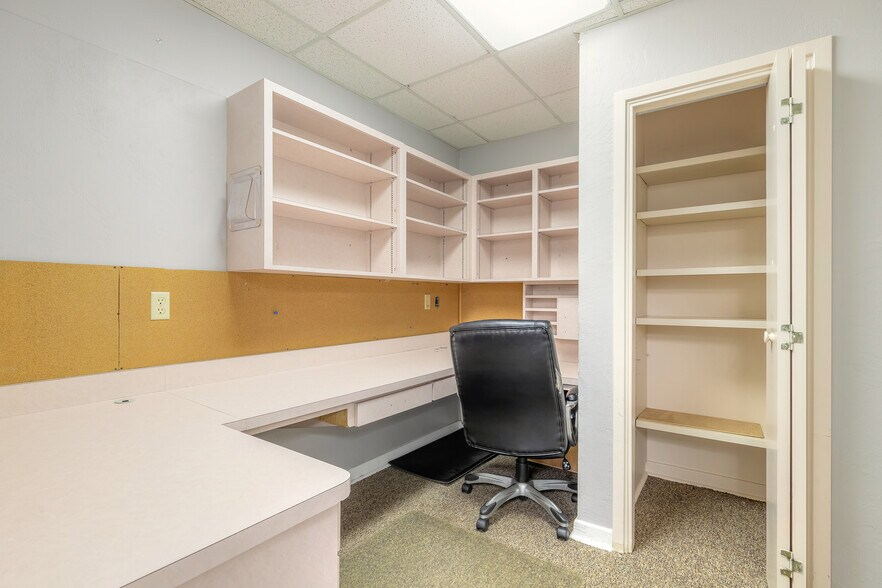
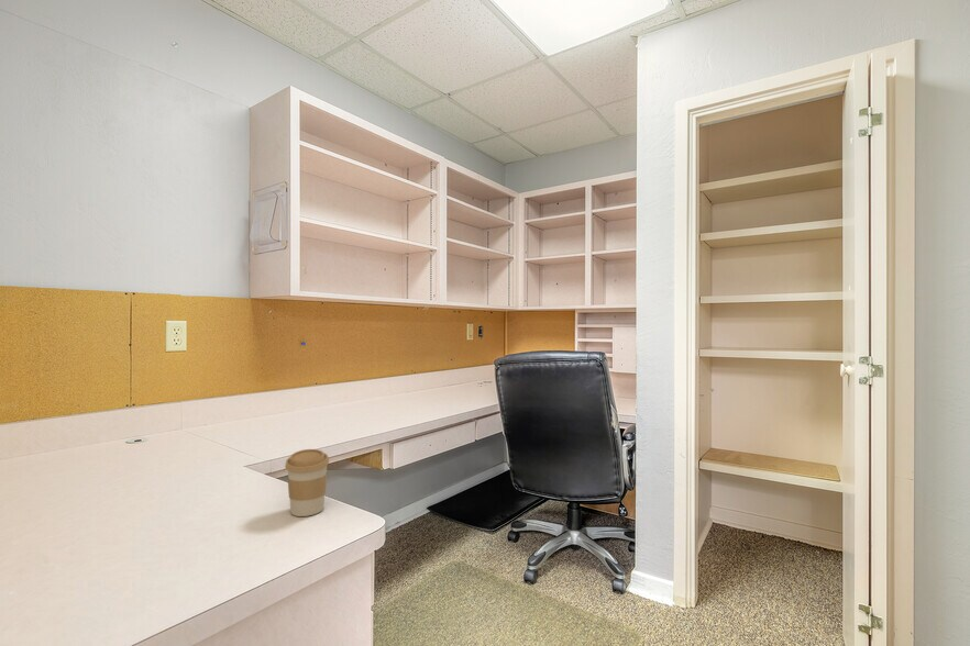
+ coffee cup (307, 481)
